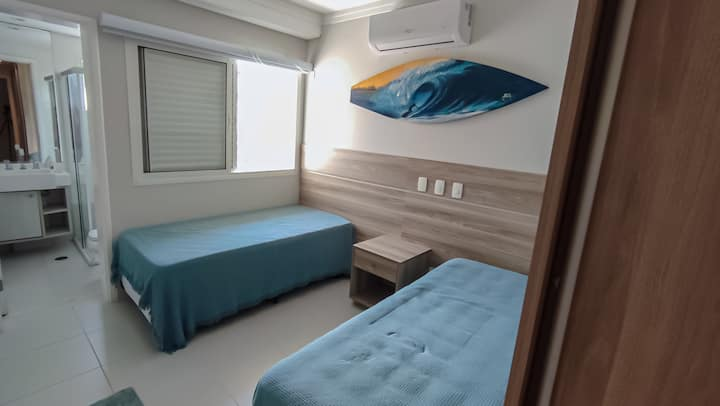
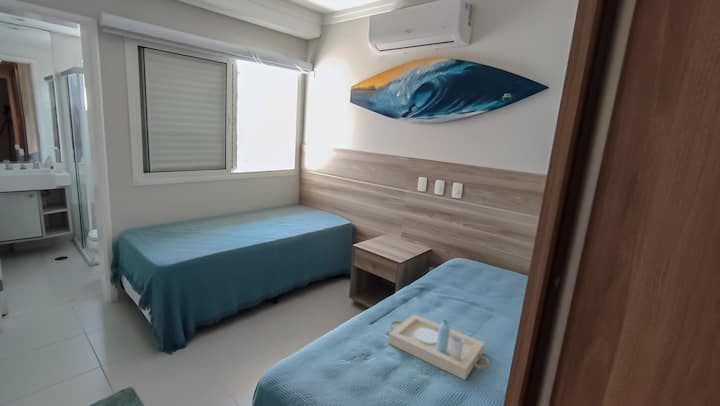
+ serving tray (437, 330)
